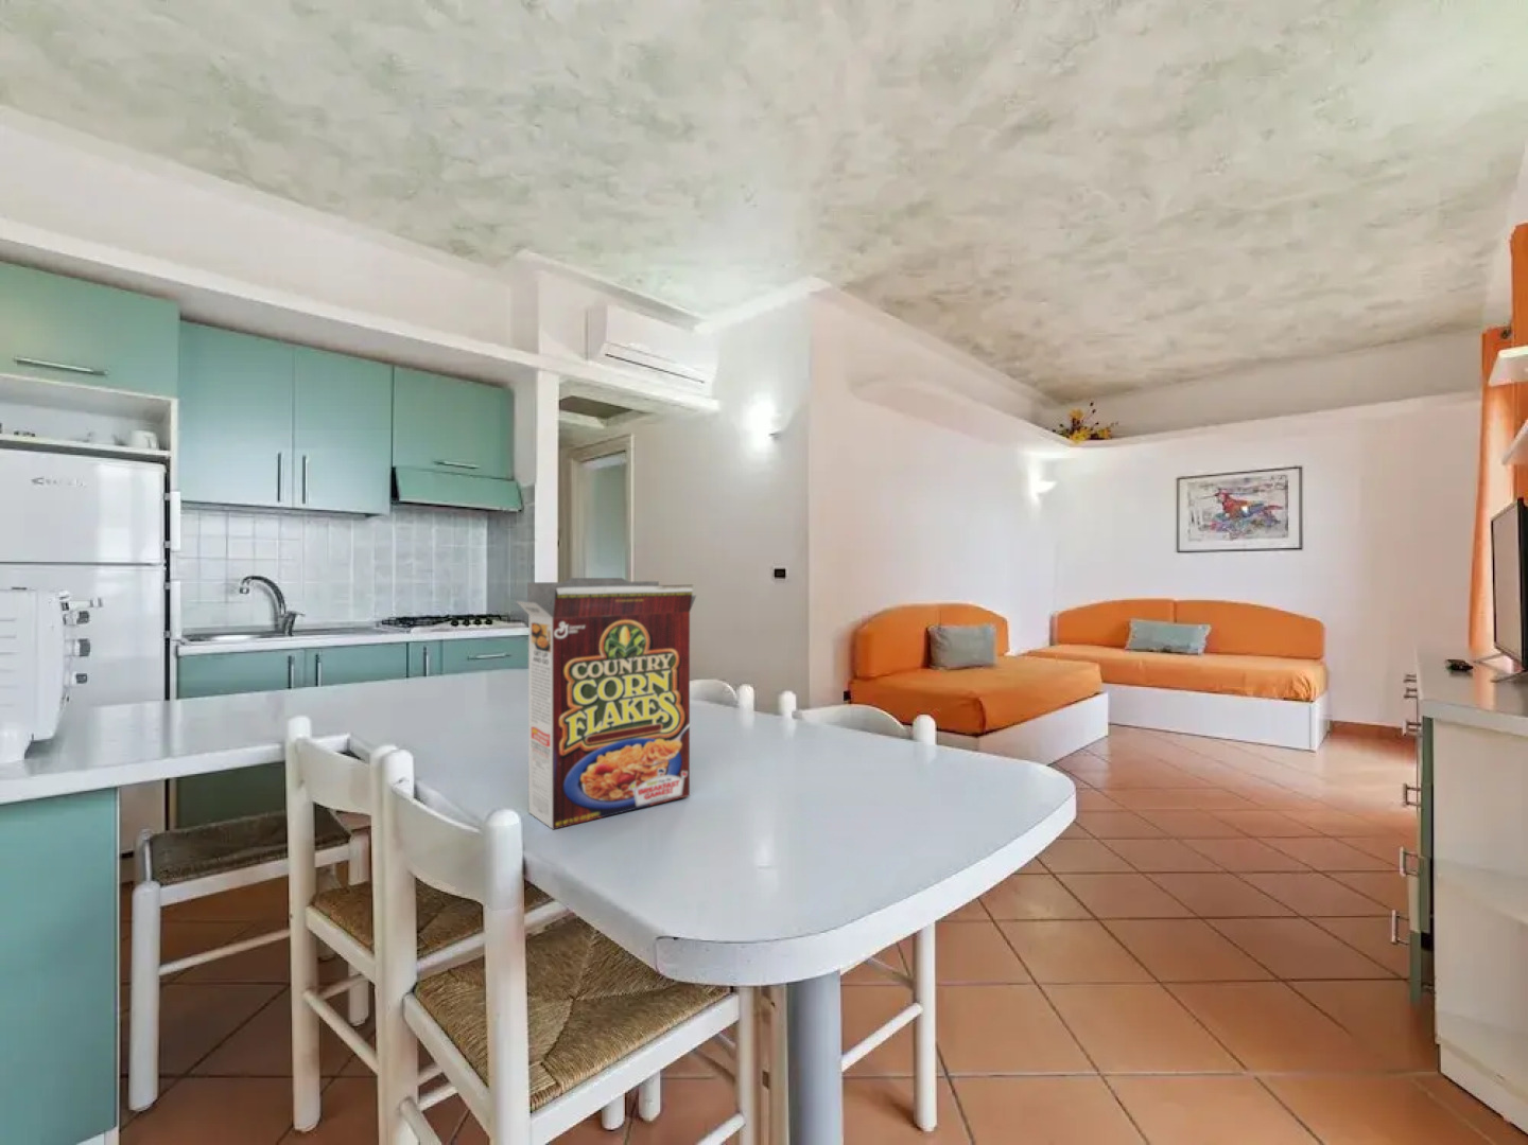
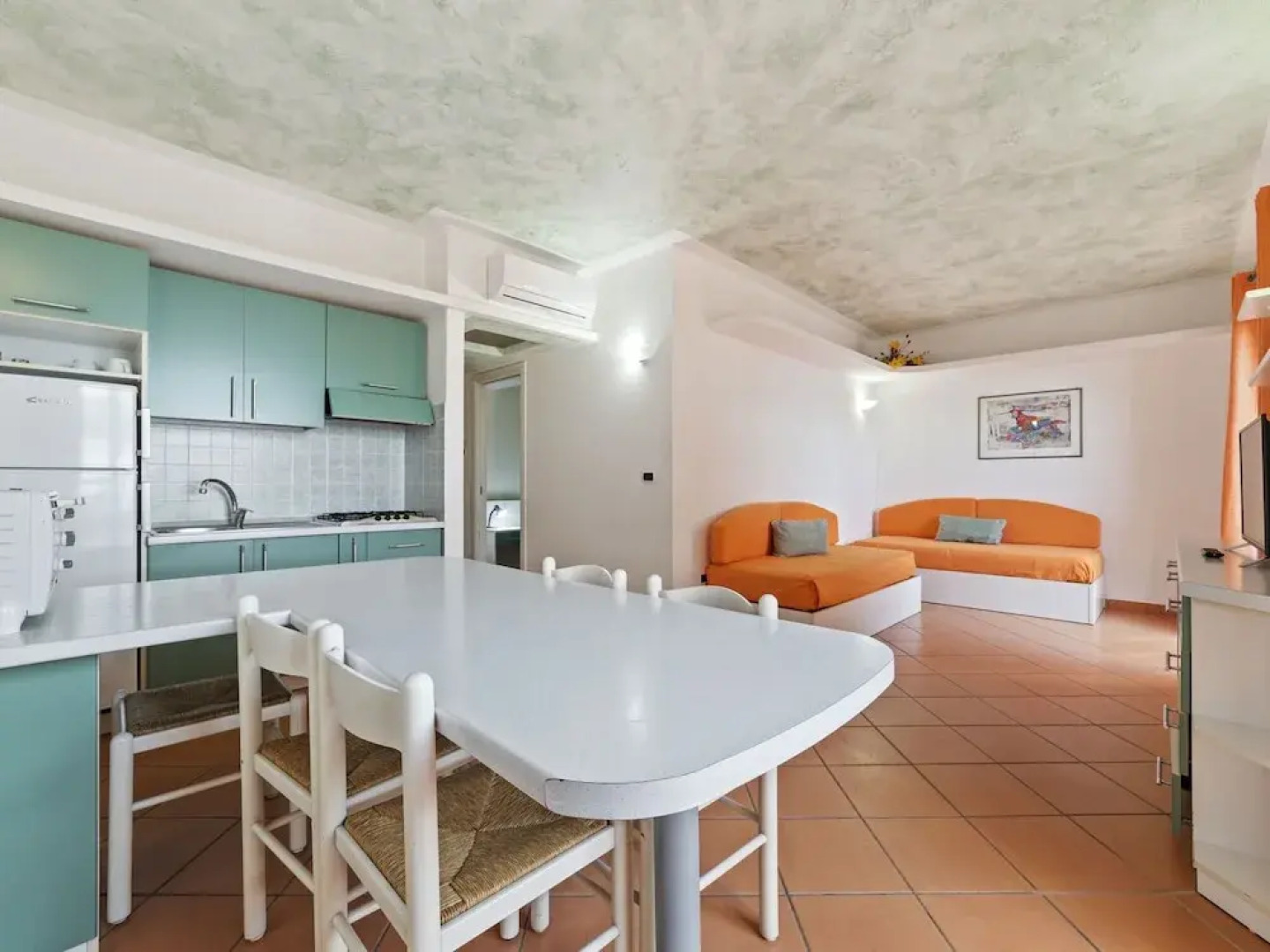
- cereal box (610, 690)
